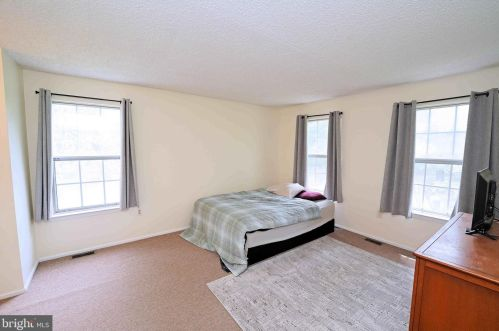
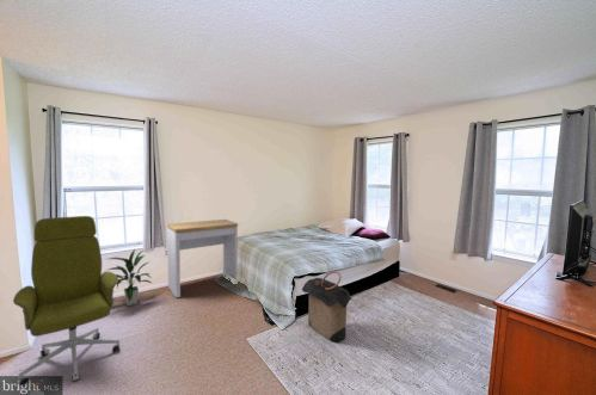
+ indoor plant (130, 277)
+ office chair (70, 290)
+ laundry hamper (325, 301)
+ desk (203, 246)
